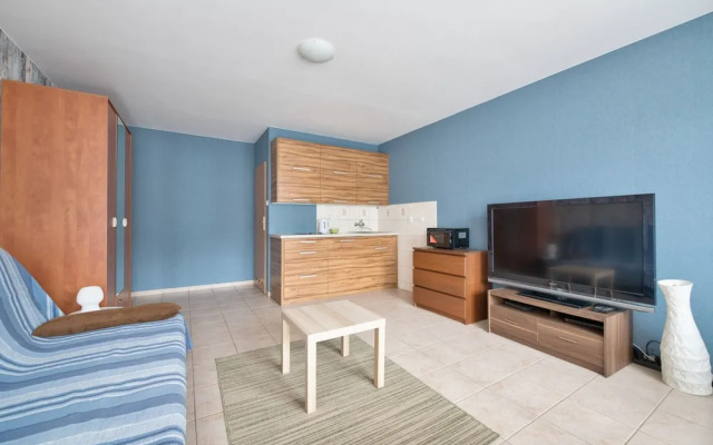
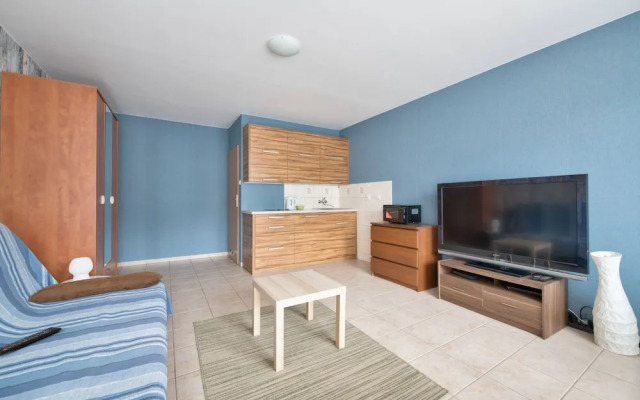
+ remote control (29, 340)
